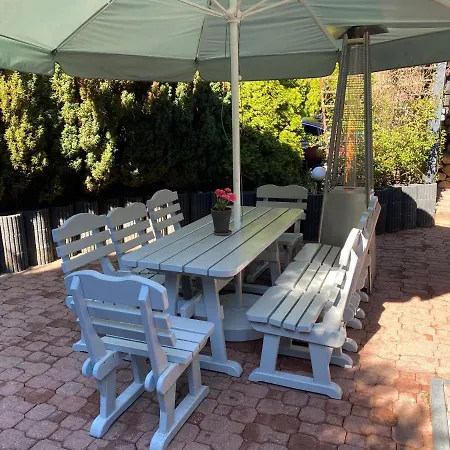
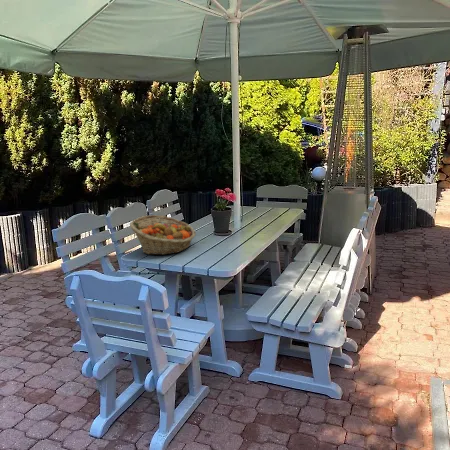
+ fruit basket (163, 233)
